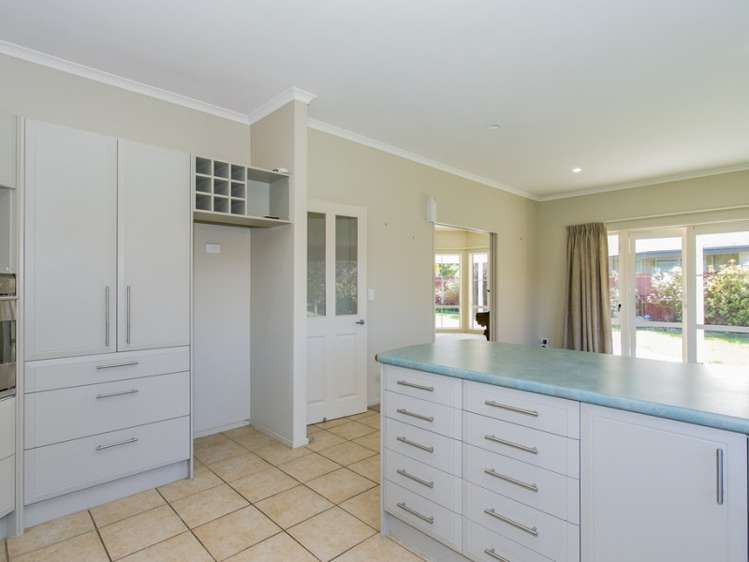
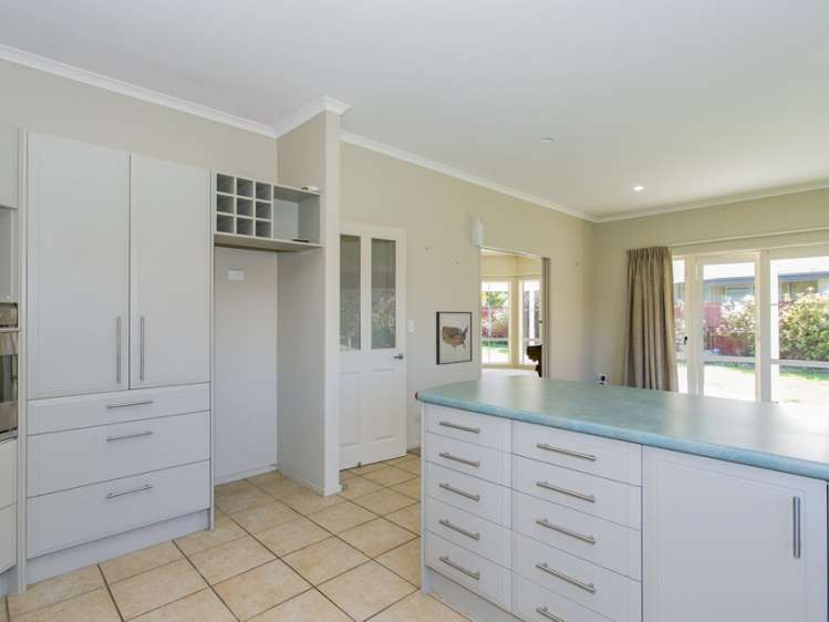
+ wall art (454, 336)
